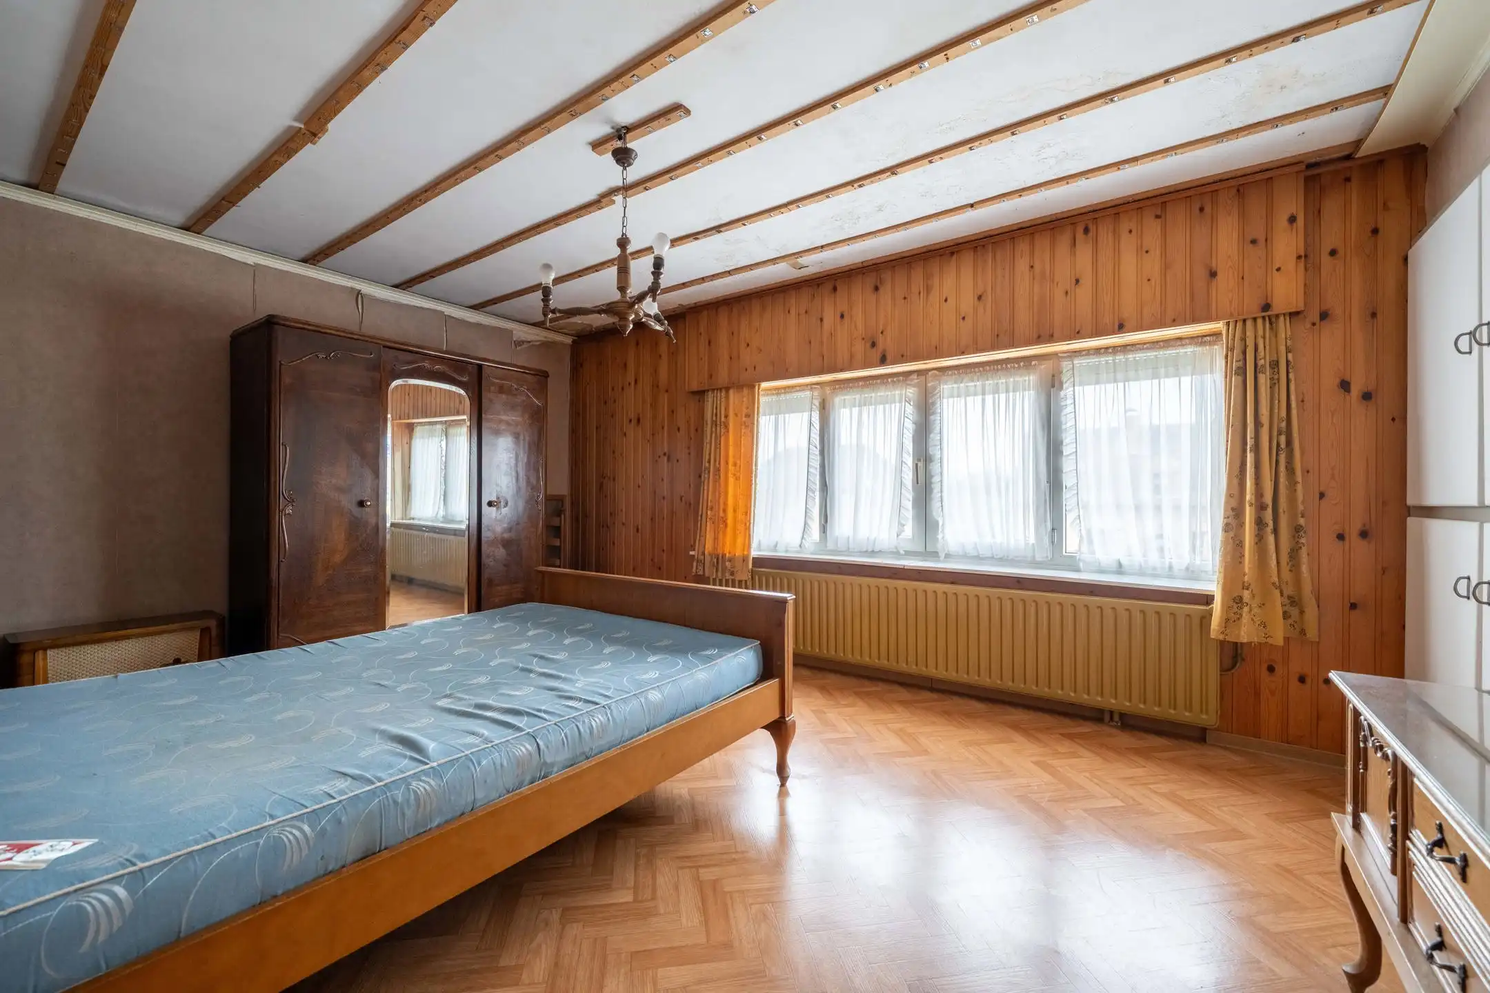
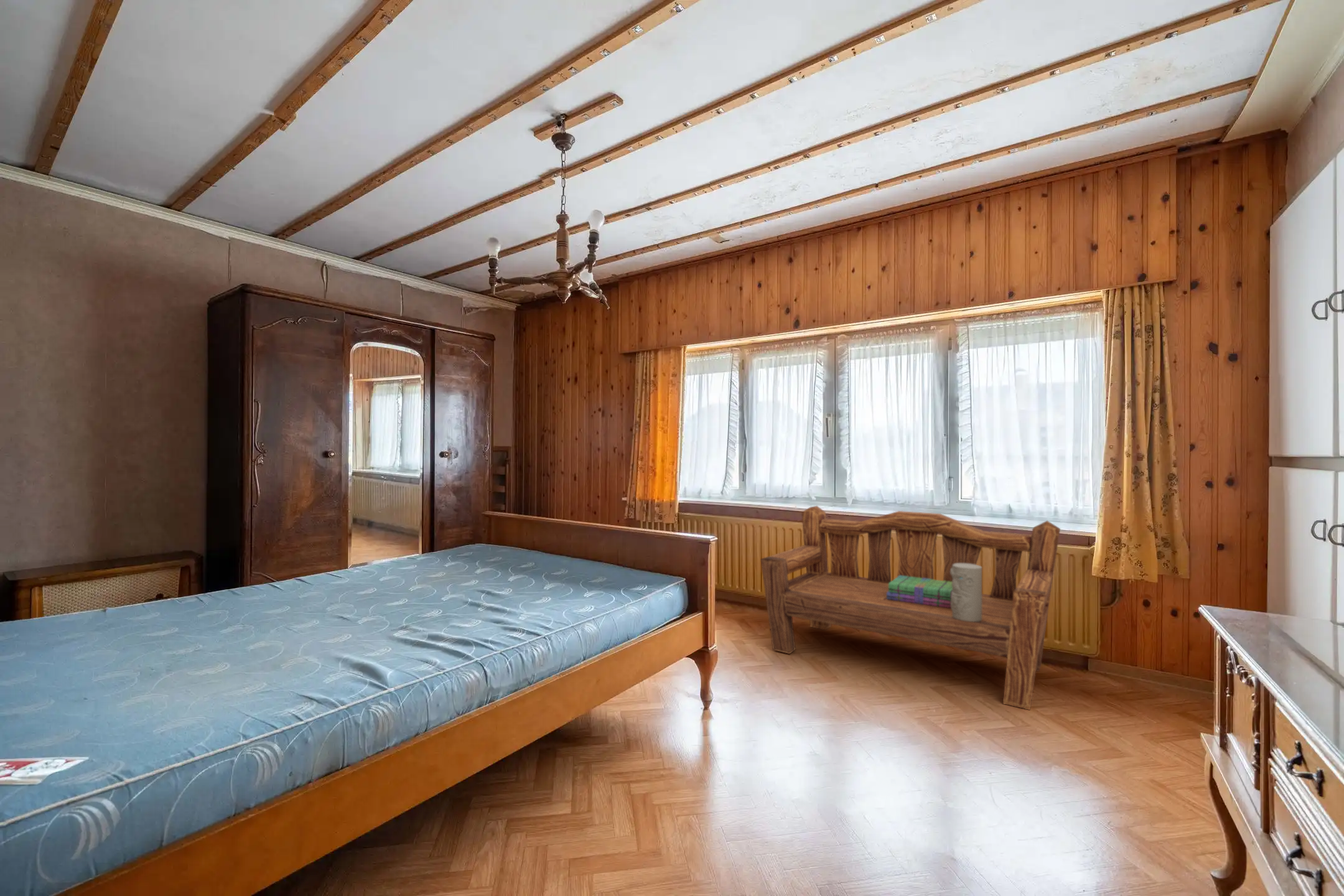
+ stack of books (923, 590)
+ decorative vase (966, 591)
+ bench (903, 576)
